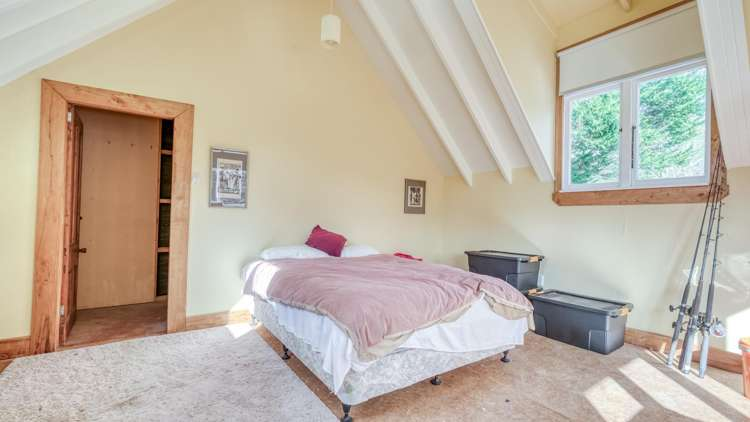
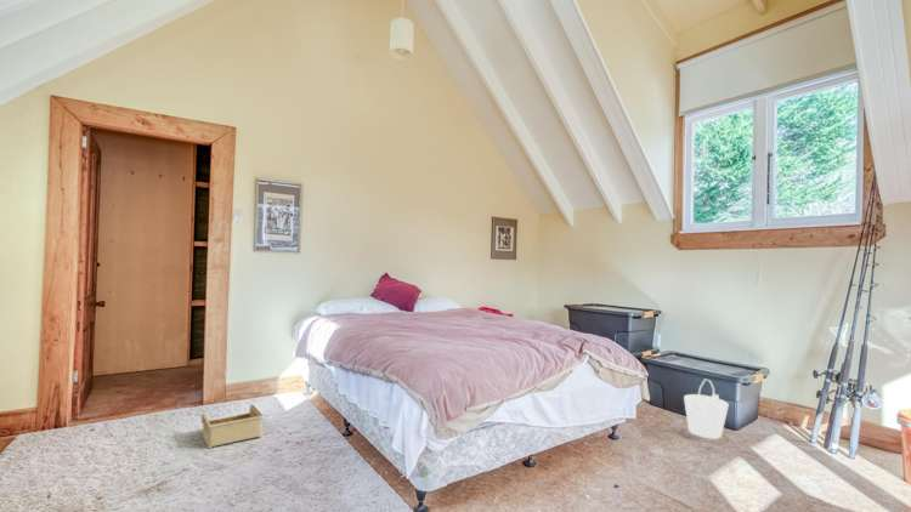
+ bucket (705, 405)
+ storage bin (231, 423)
